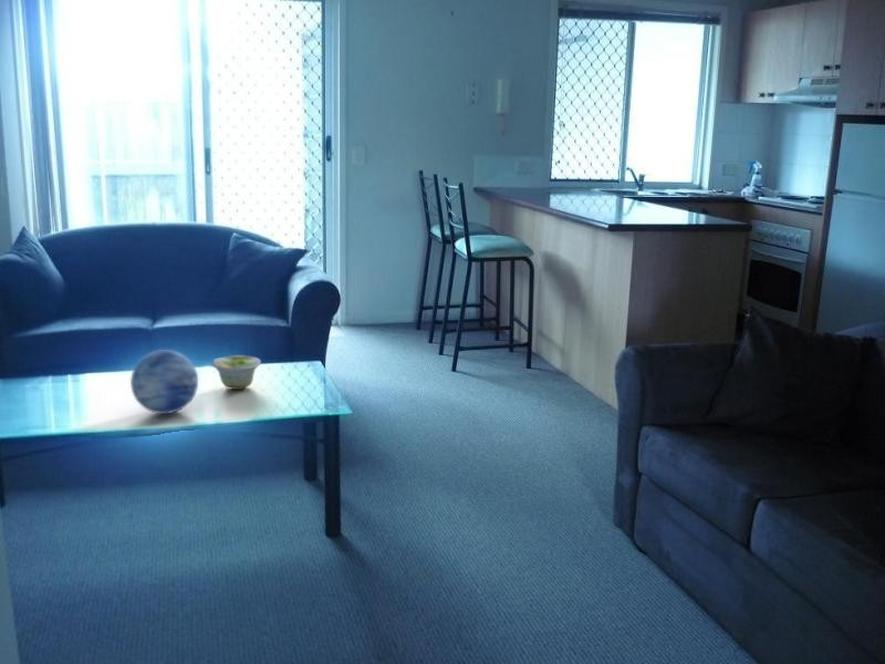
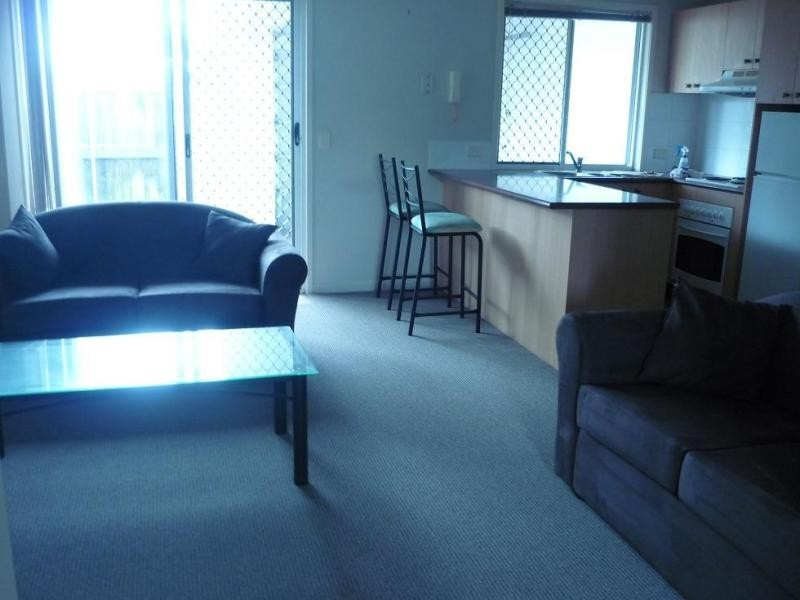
- decorative orb (165, 382)
- bowl (237, 373)
